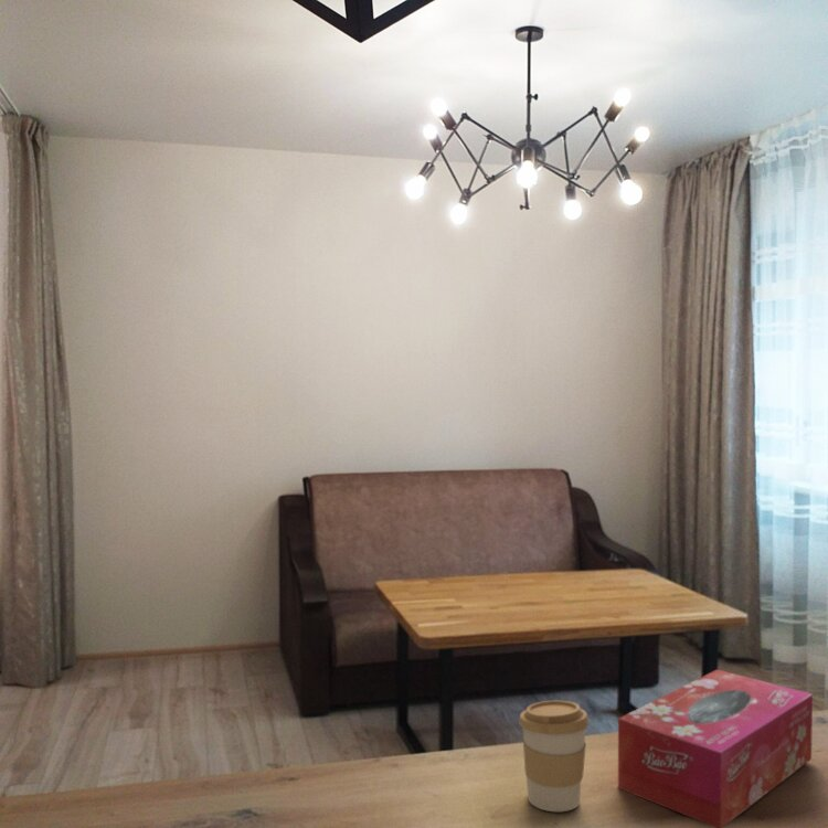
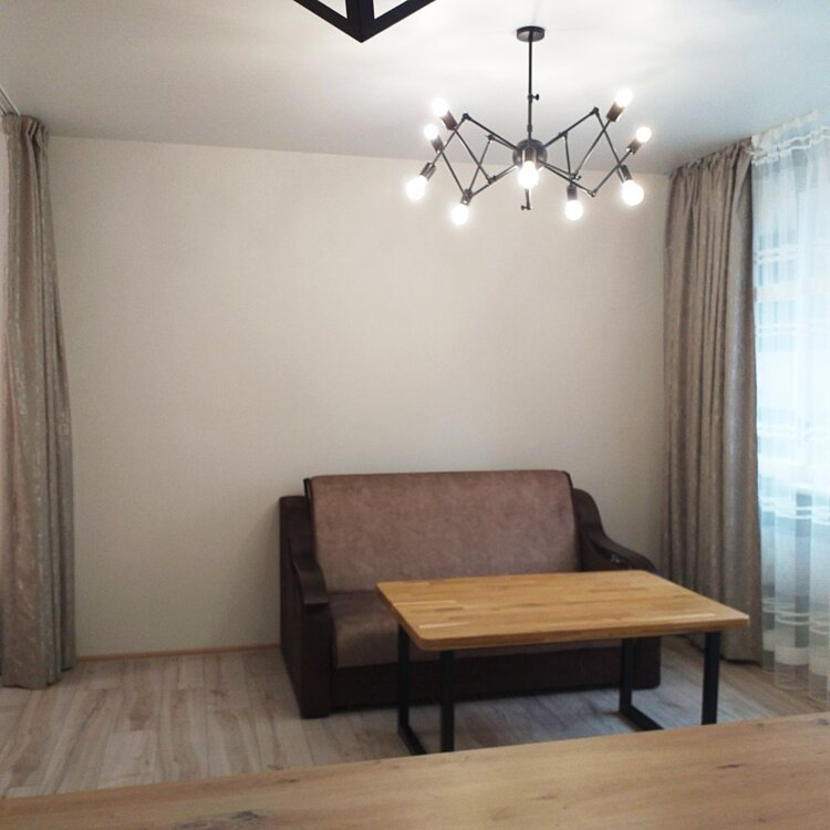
- tissue box (718, 739)
- coffee cup (553, 752)
